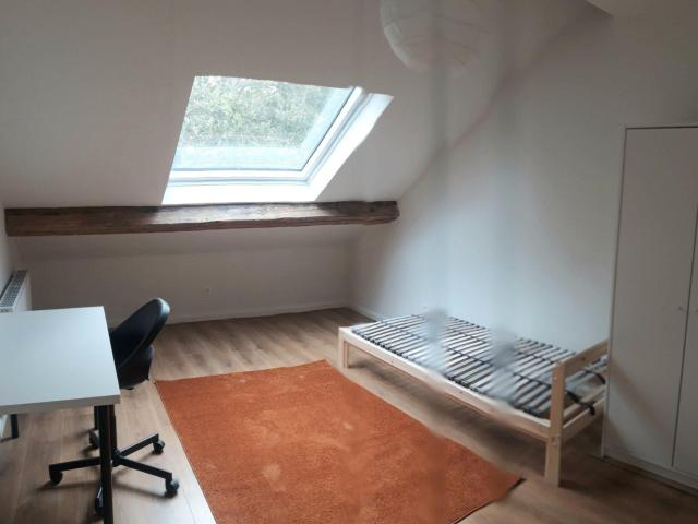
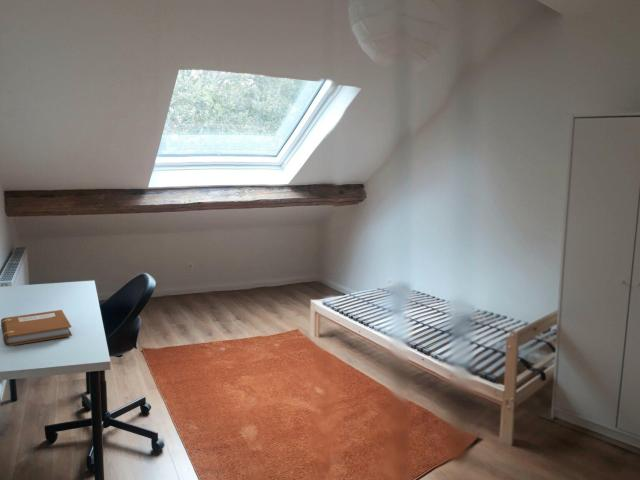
+ notebook (35, 326)
